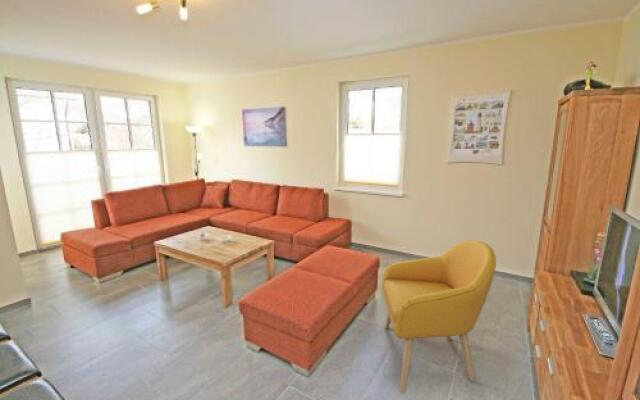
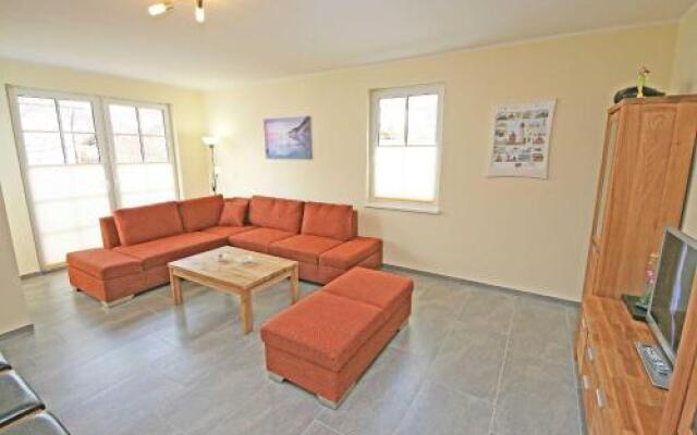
- armchair (435, 301)
